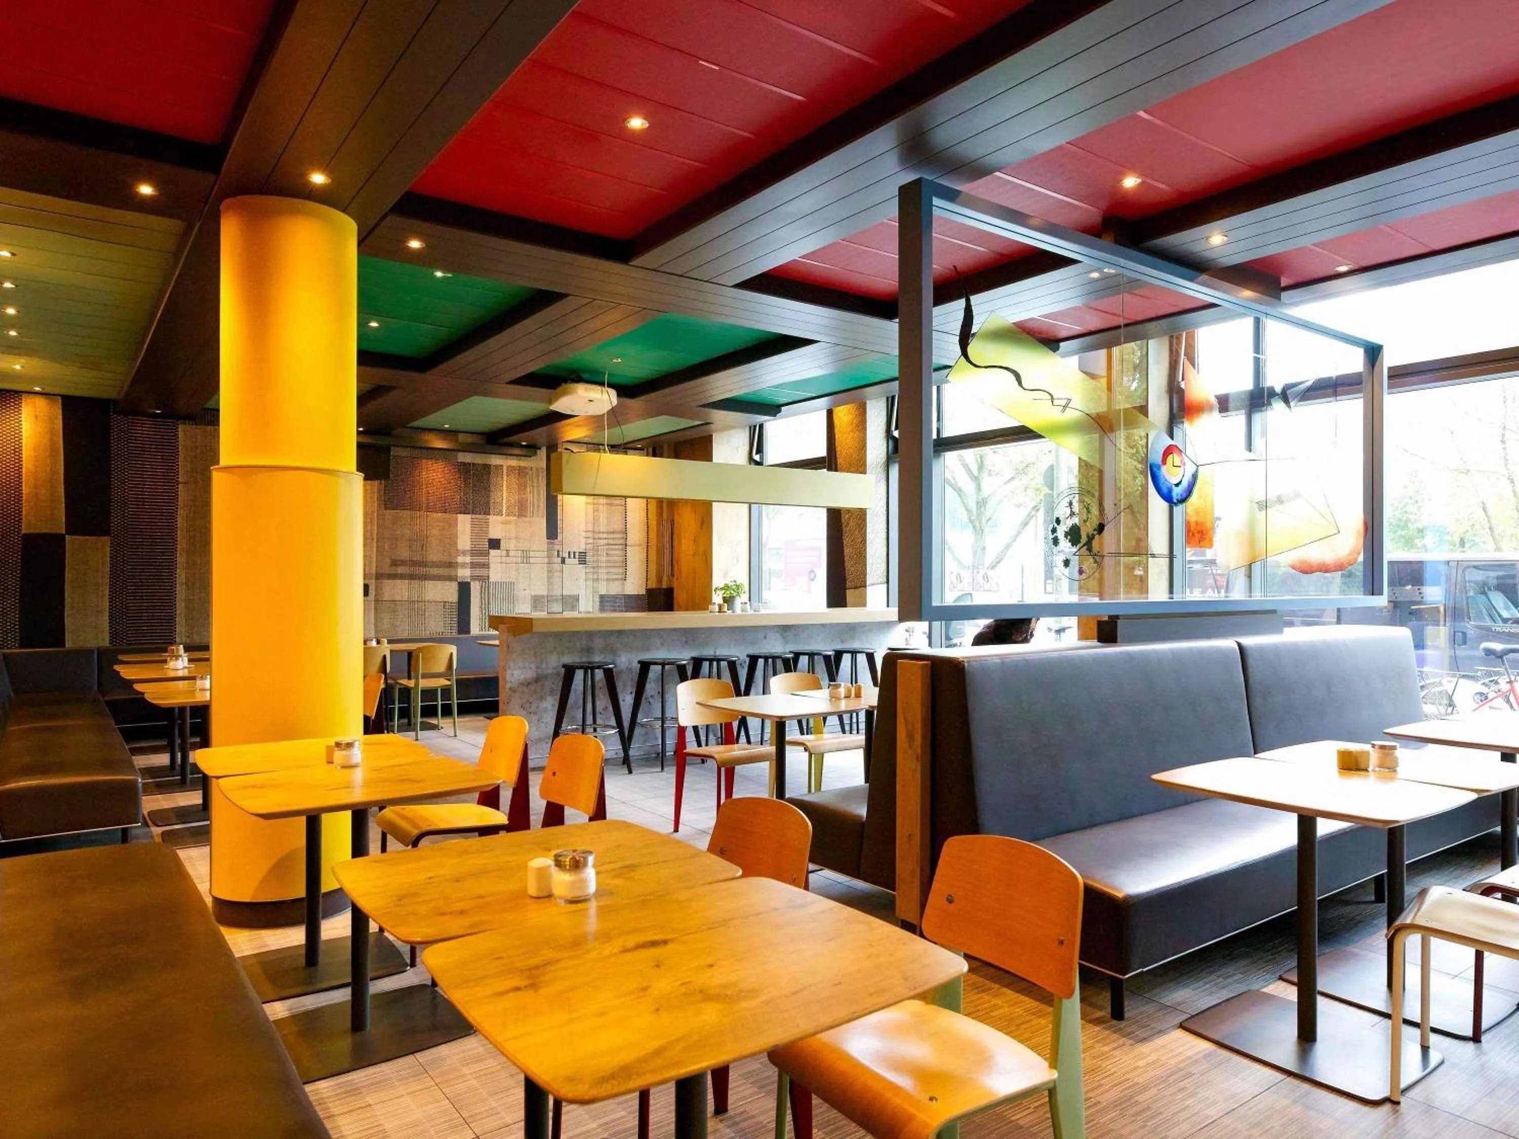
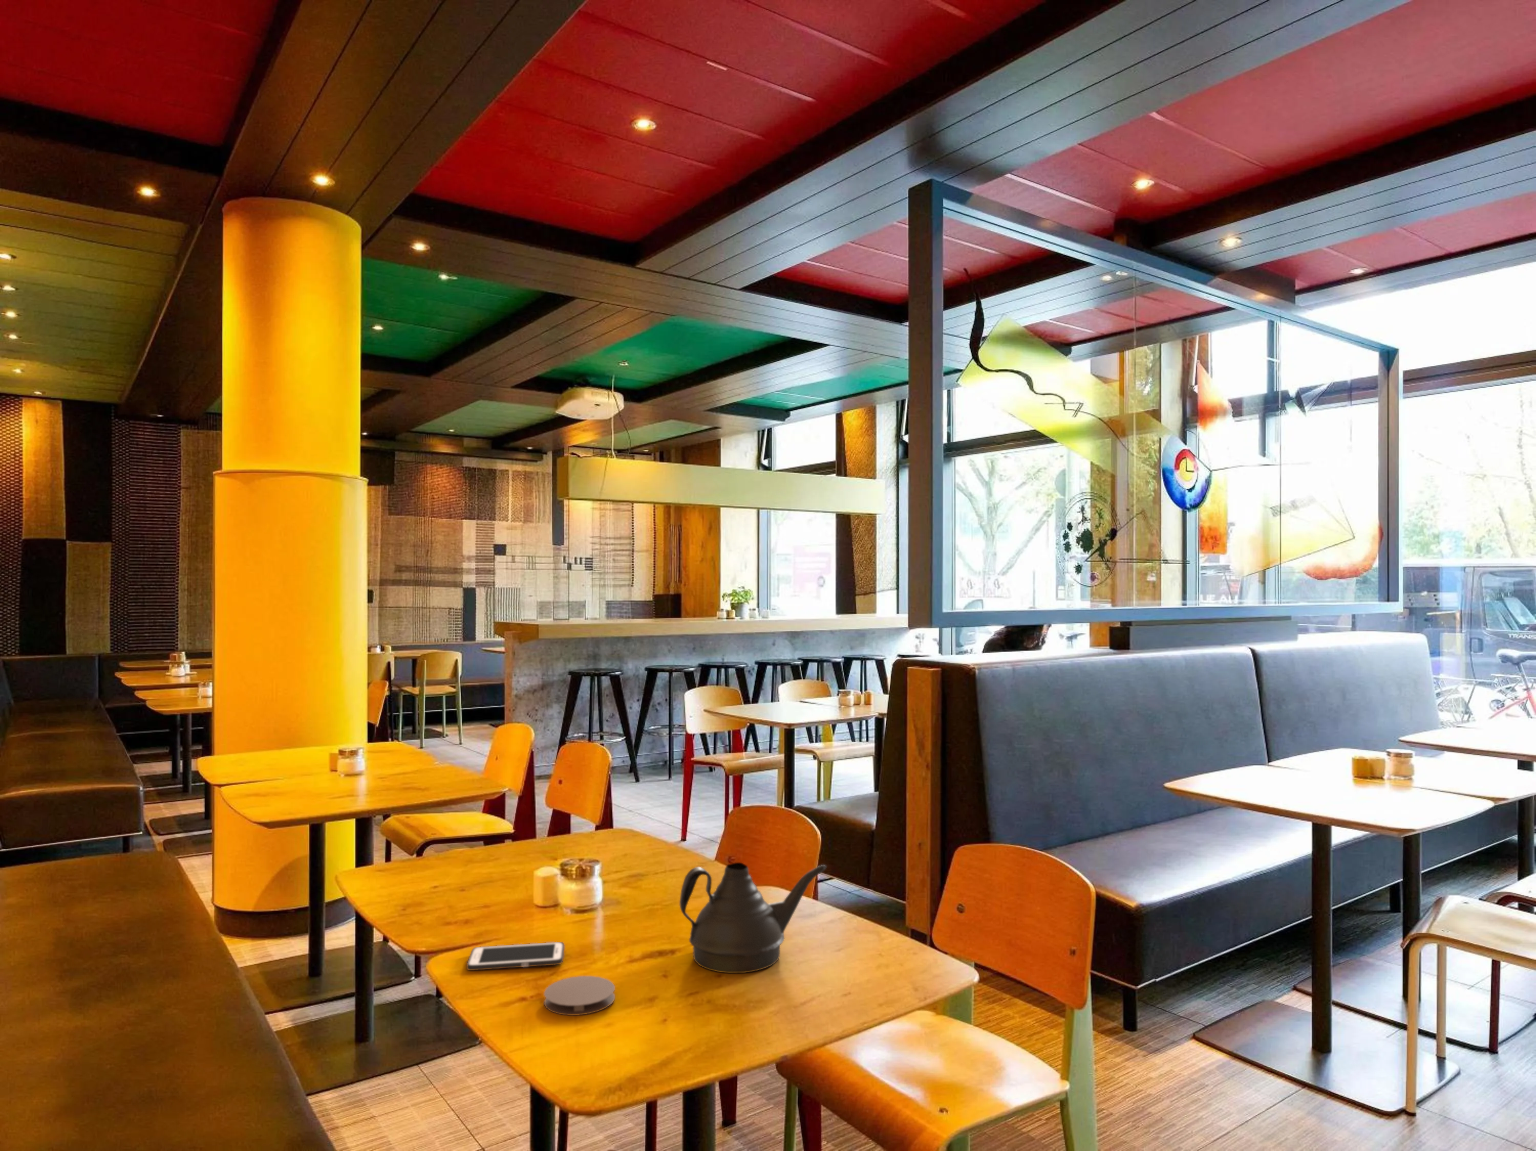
+ cell phone (516, 956)
+ teapot (755, 909)
+ coaster (579, 995)
